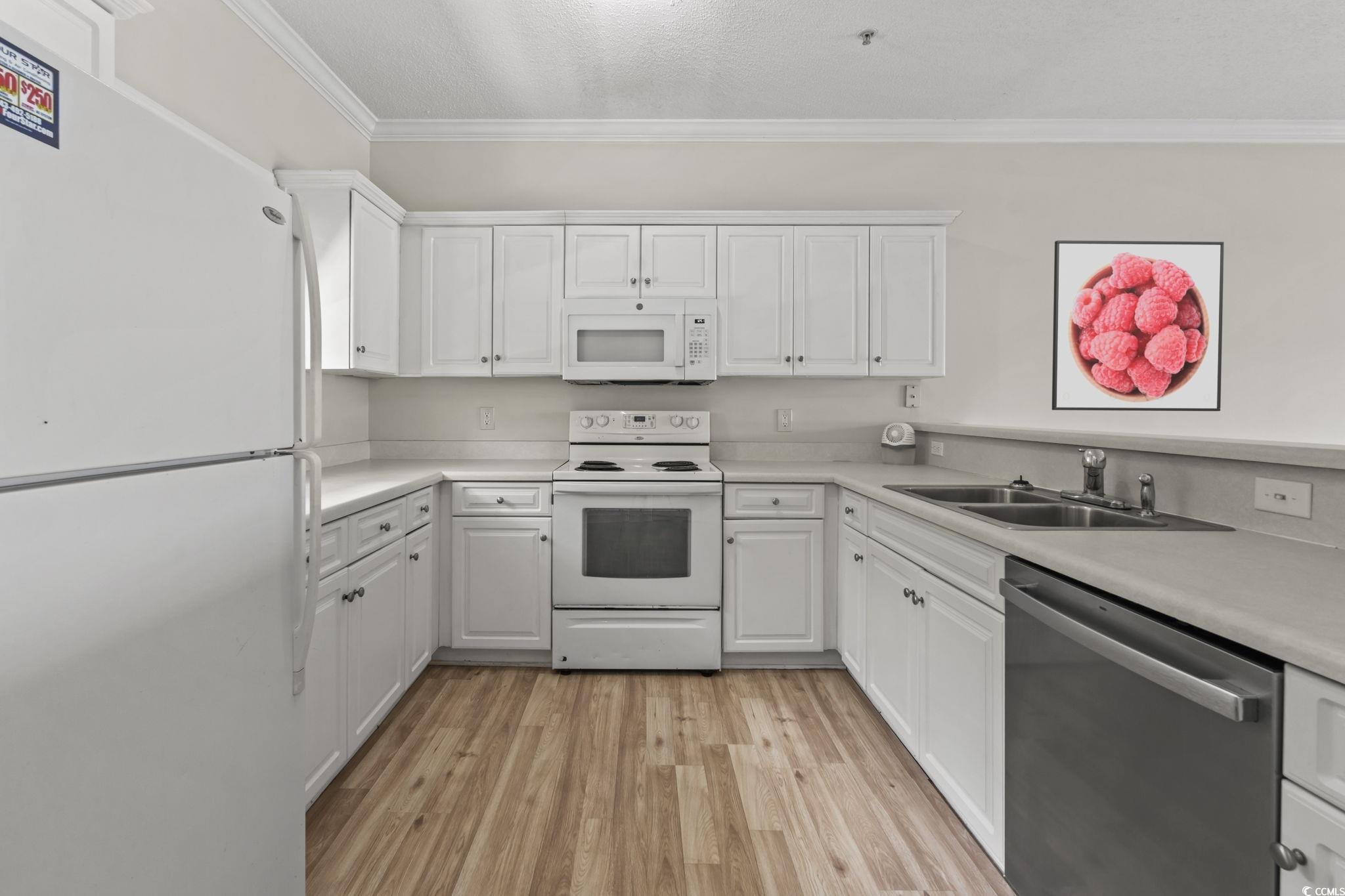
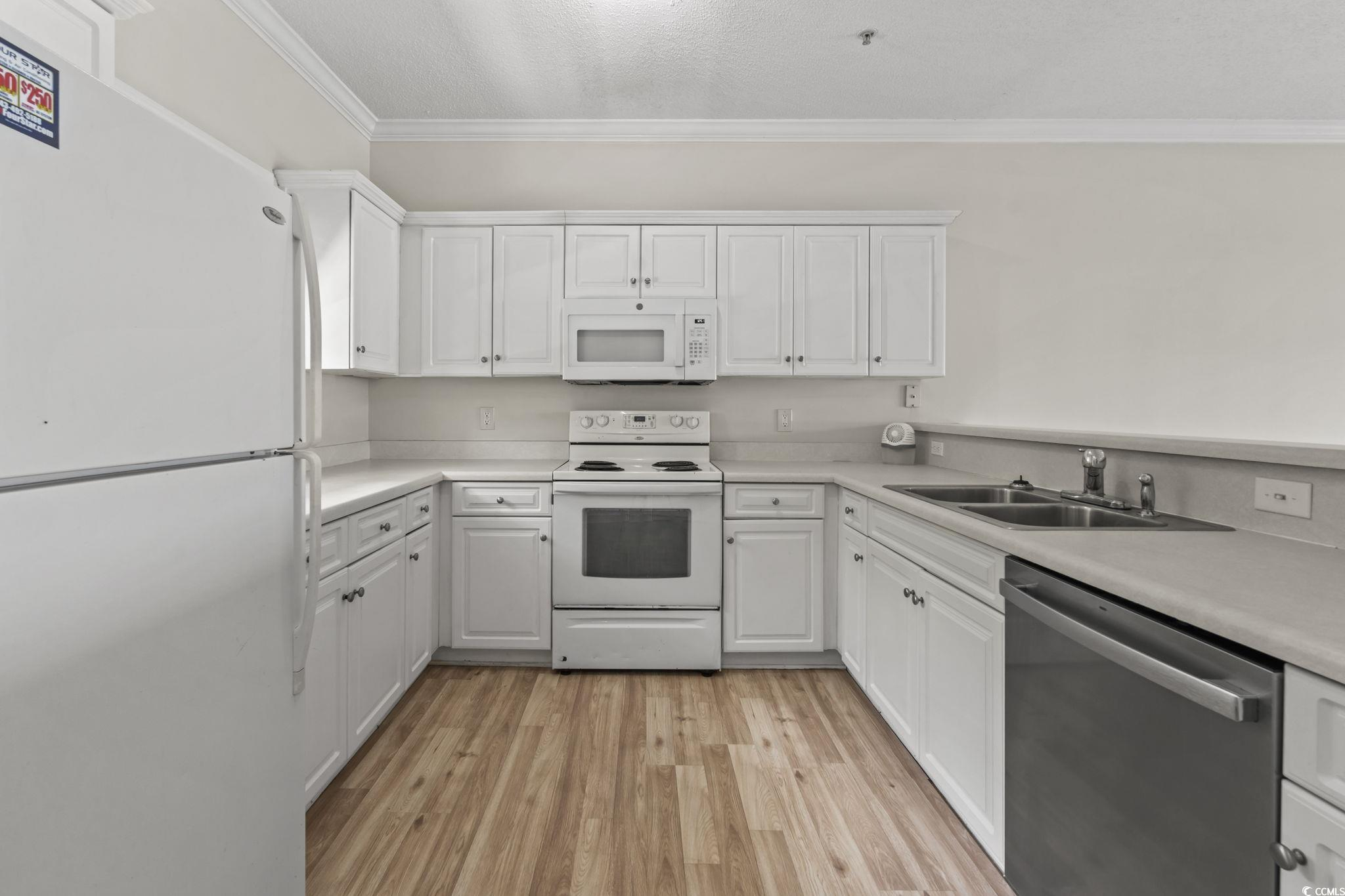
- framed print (1137, 326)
